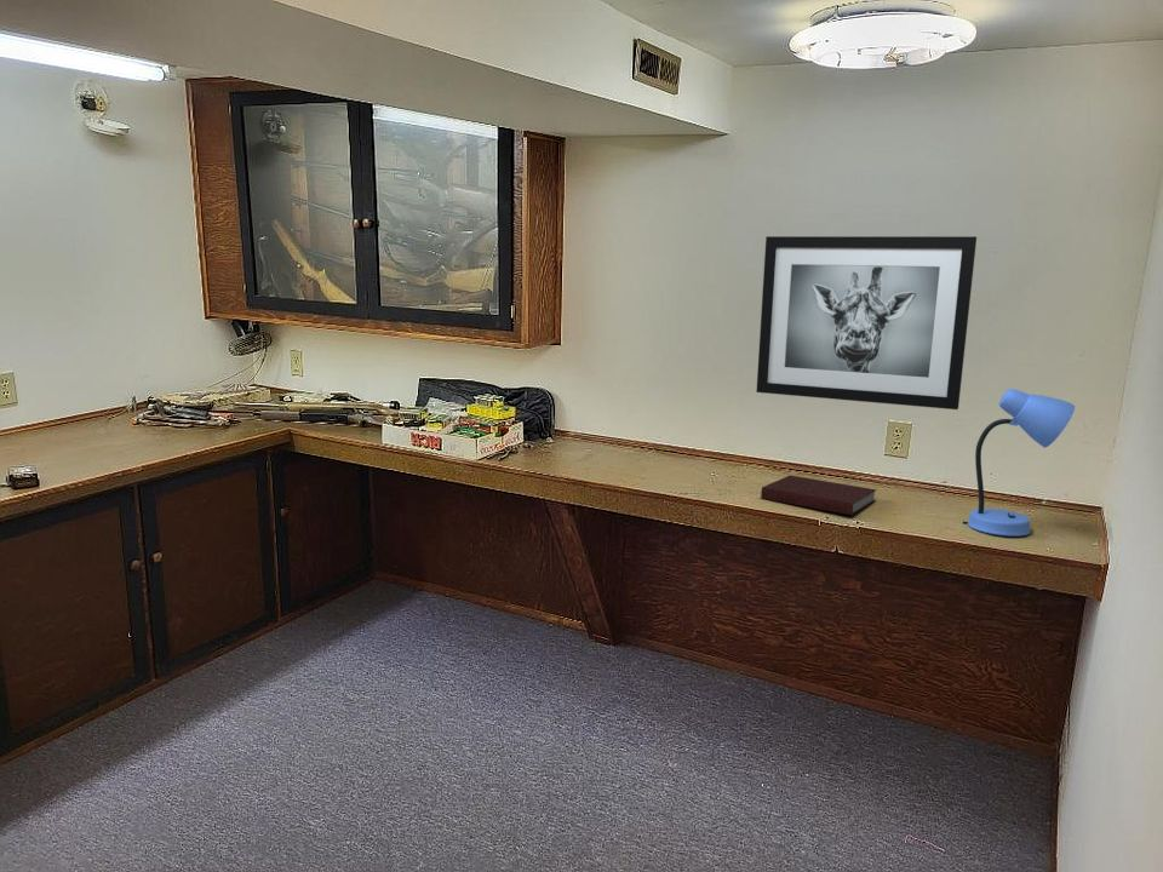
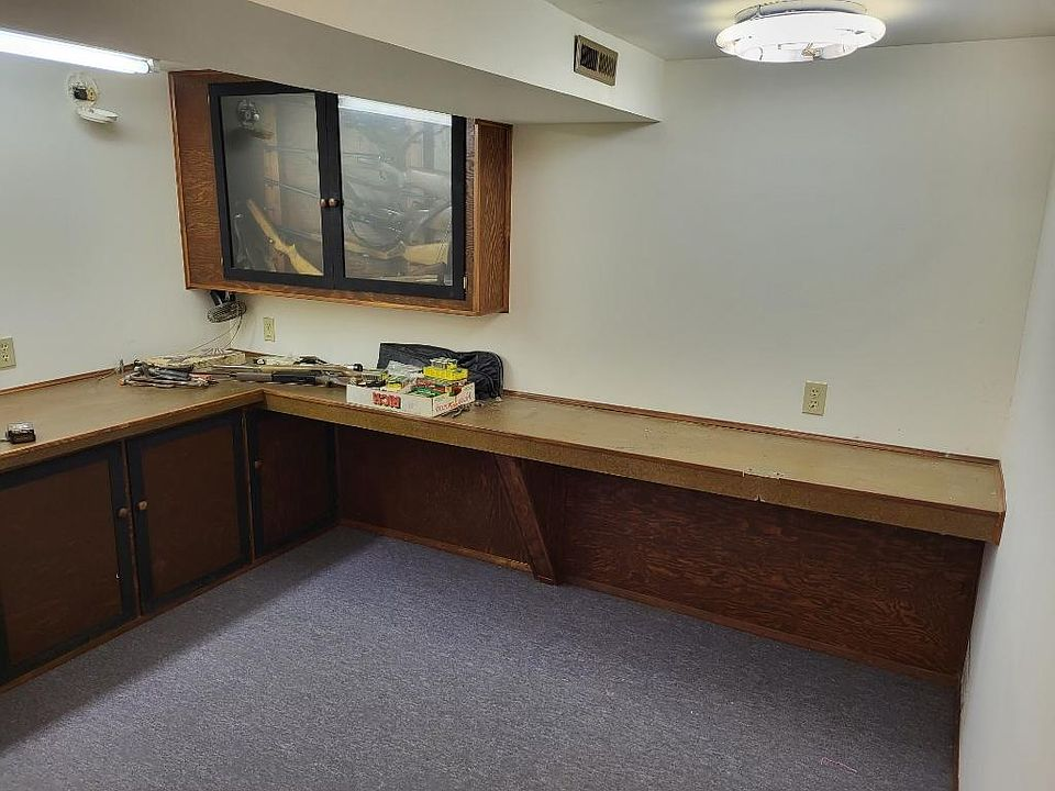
- desk lamp (1037, 442)
- wall art (859, 320)
- notebook (818, 493)
